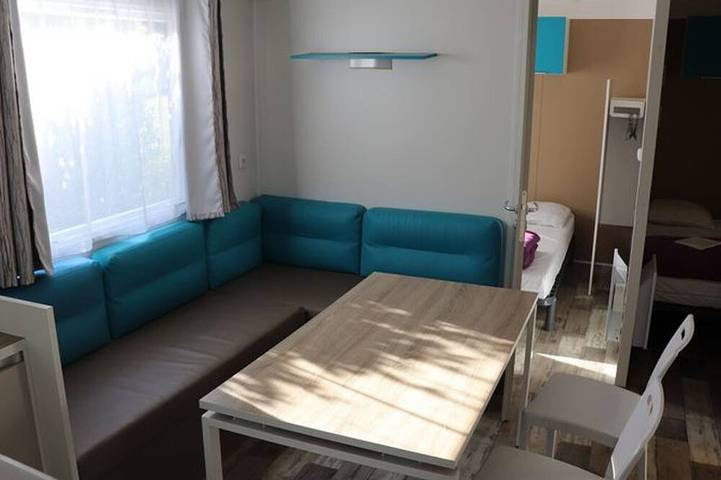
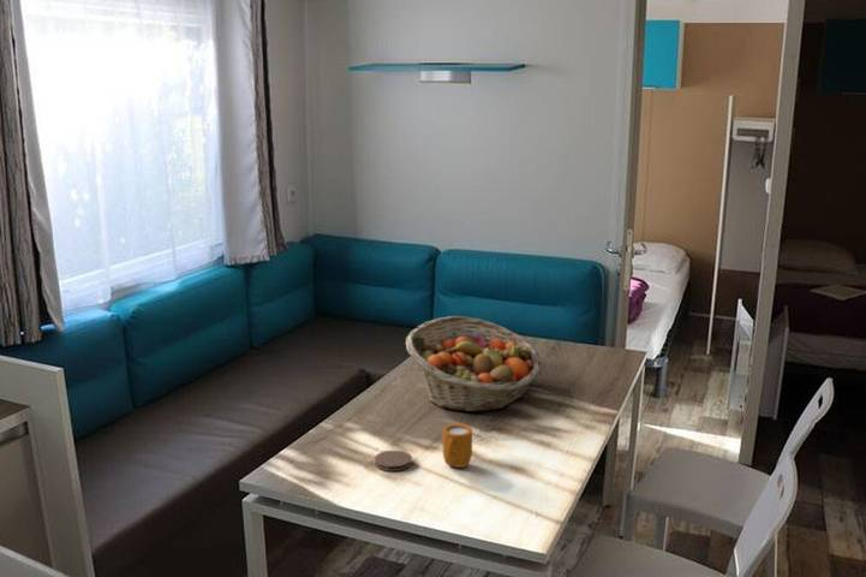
+ fruit basket (473, 362)
+ mug (455, 448)
+ coaster (393, 460)
